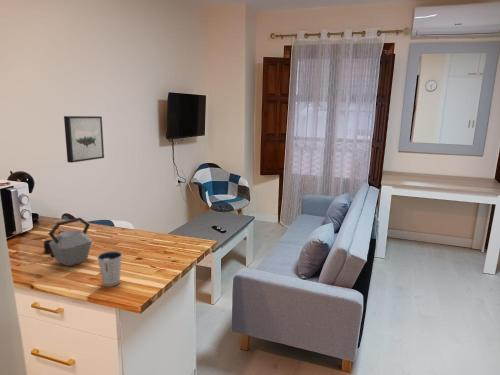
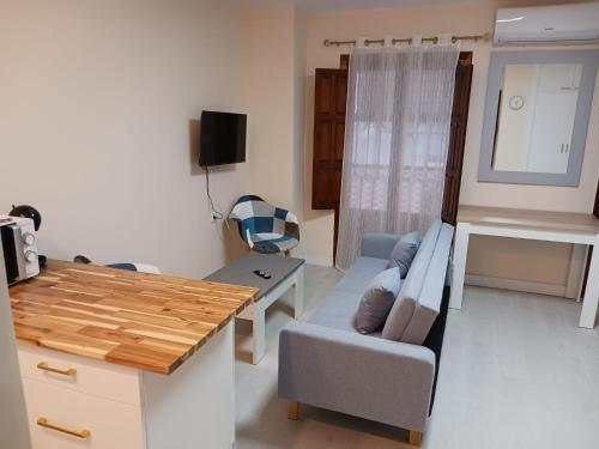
- kettle (61, 237)
- dixie cup (110, 269)
- wall art (85, 138)
